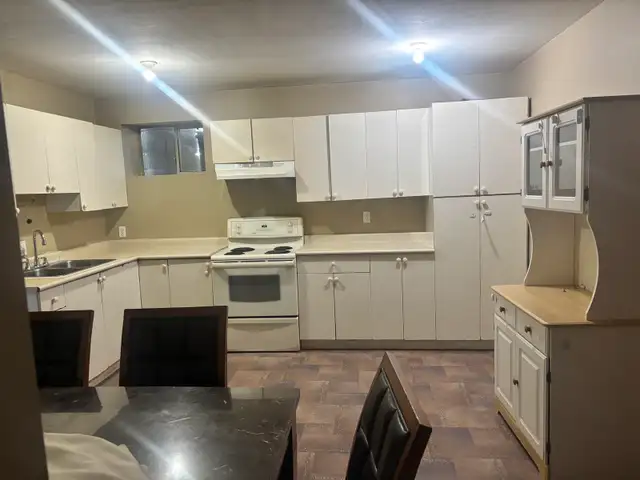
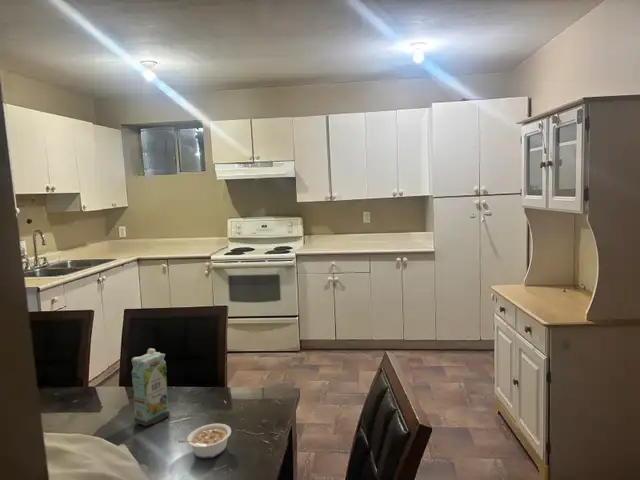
+ juice carton (149, 386)
+ legume (208, 441)
